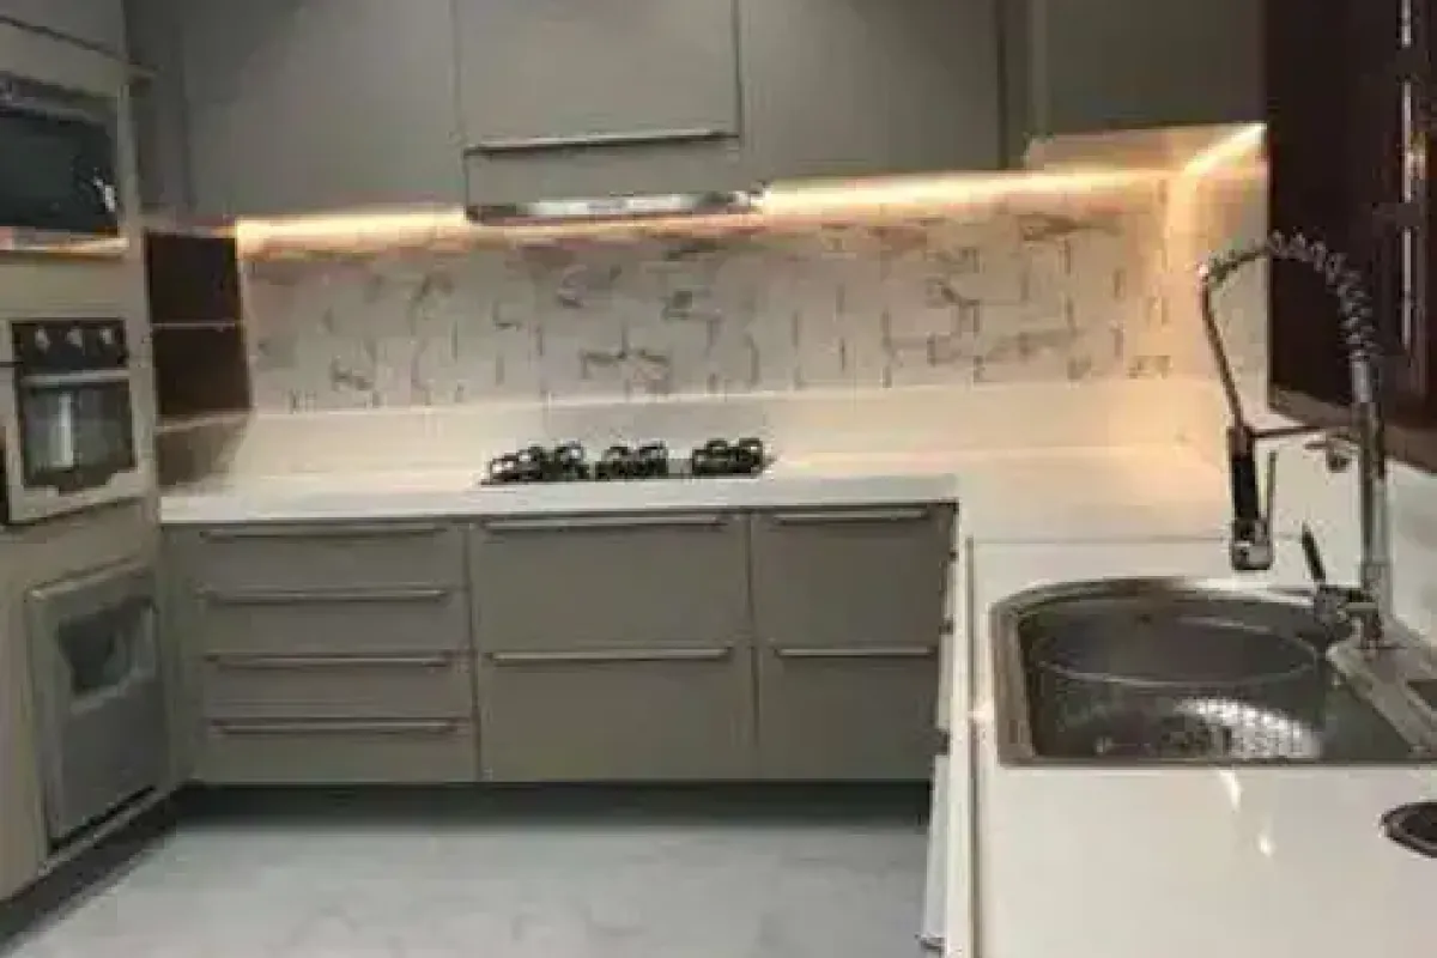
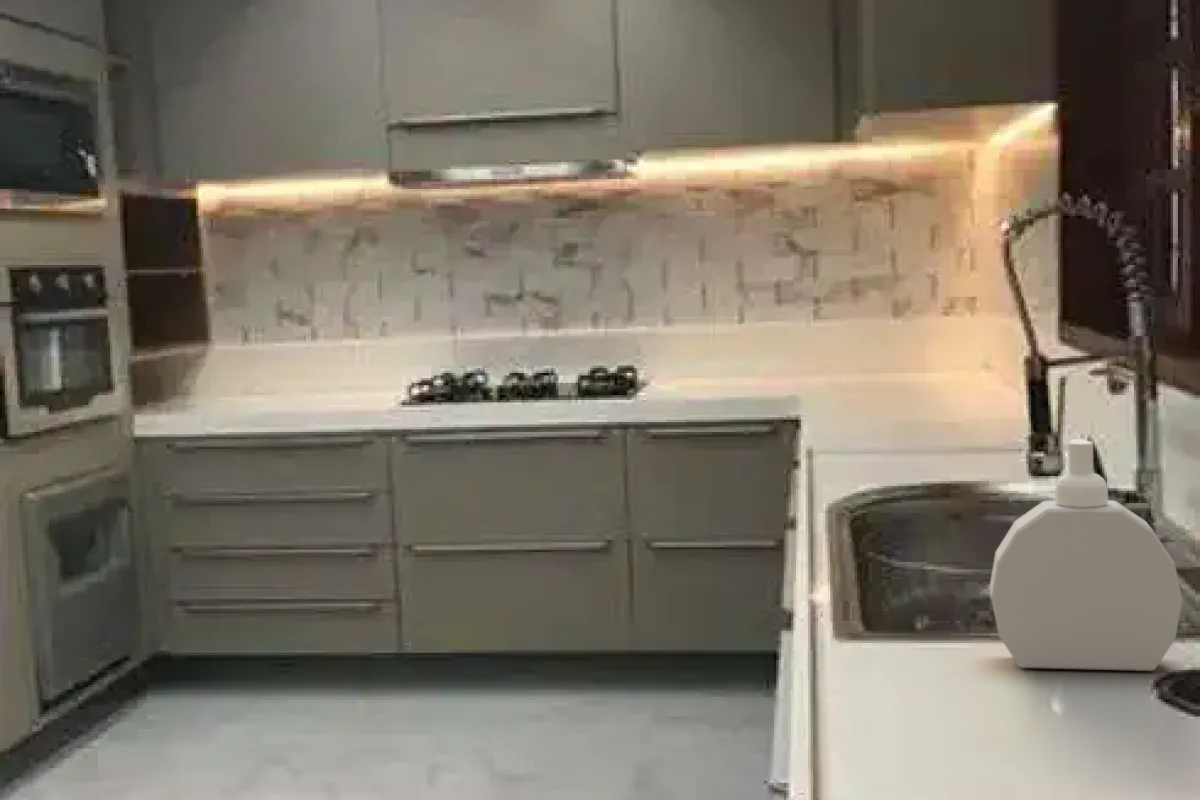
+ soap bottle (1082, 552)
